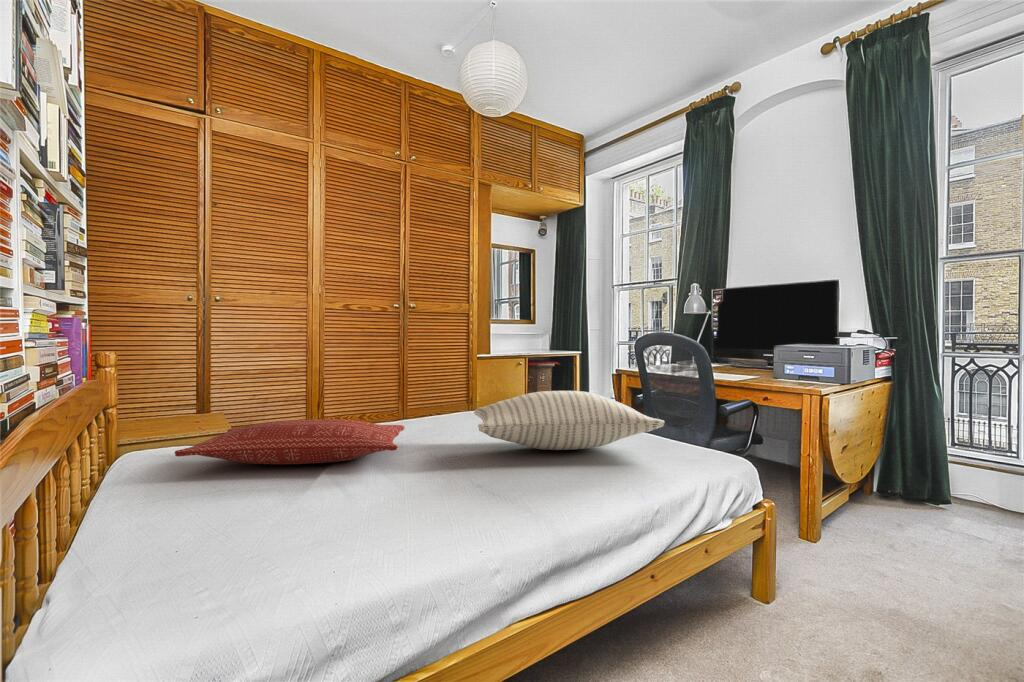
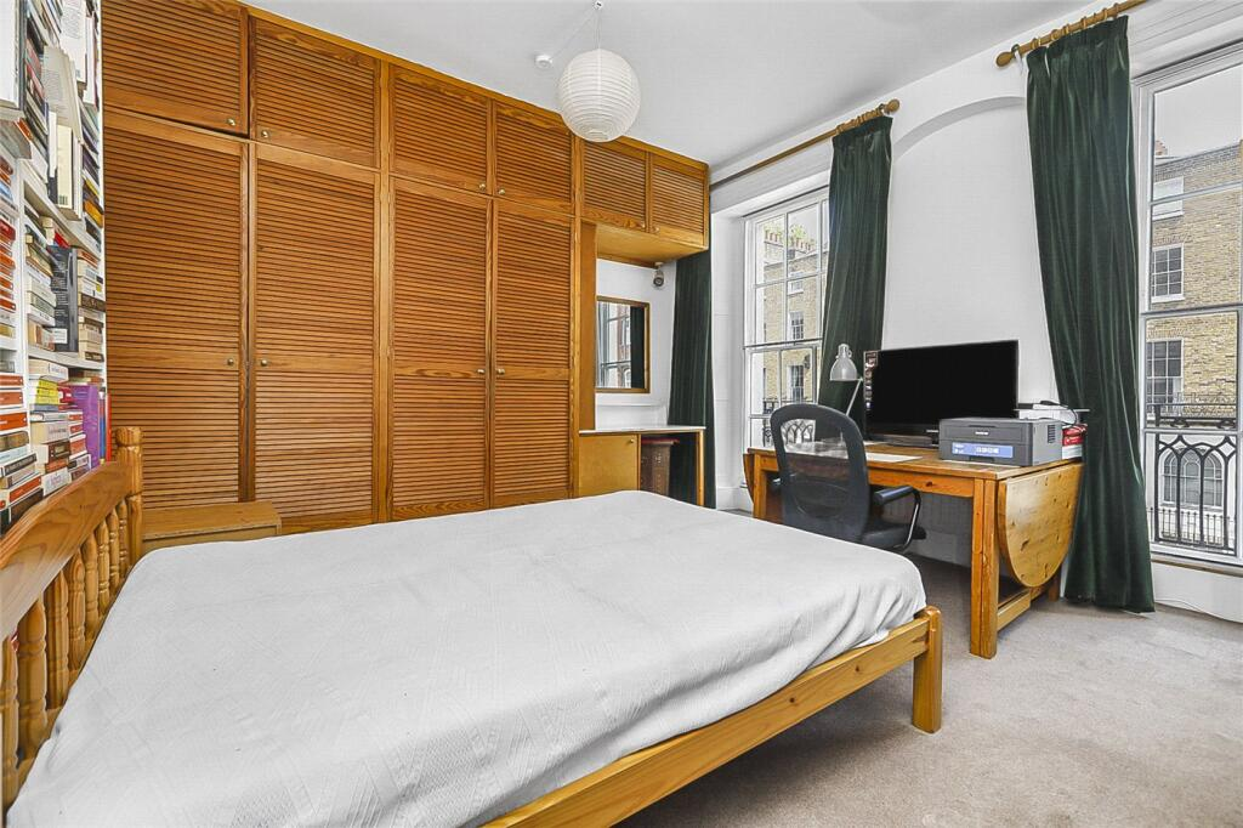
- pillow (561, 419)
- pillow (305, 440)
